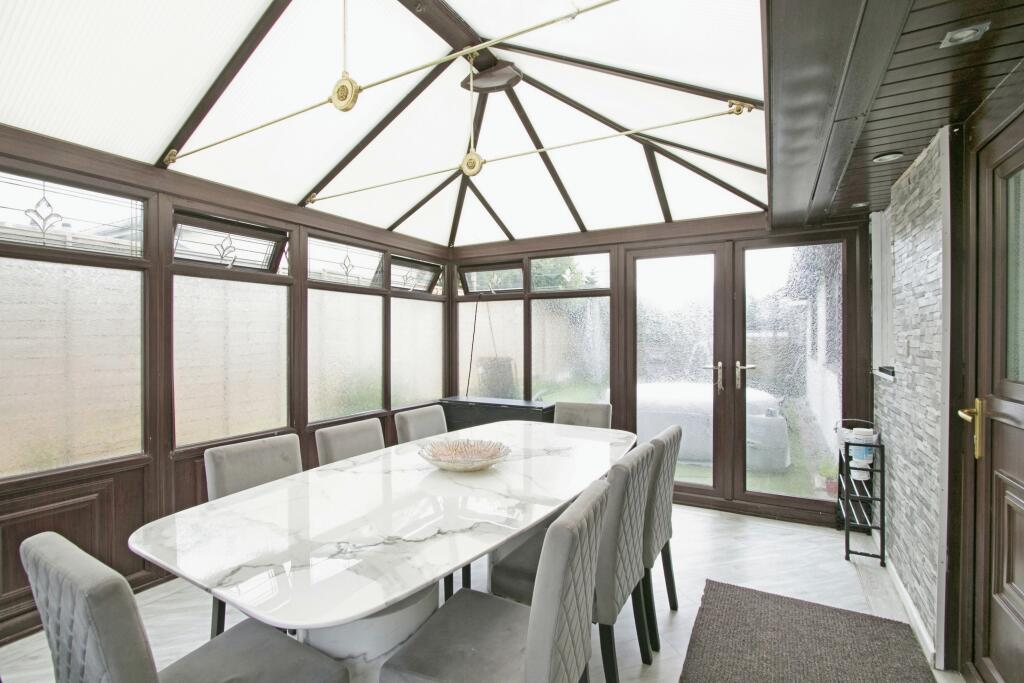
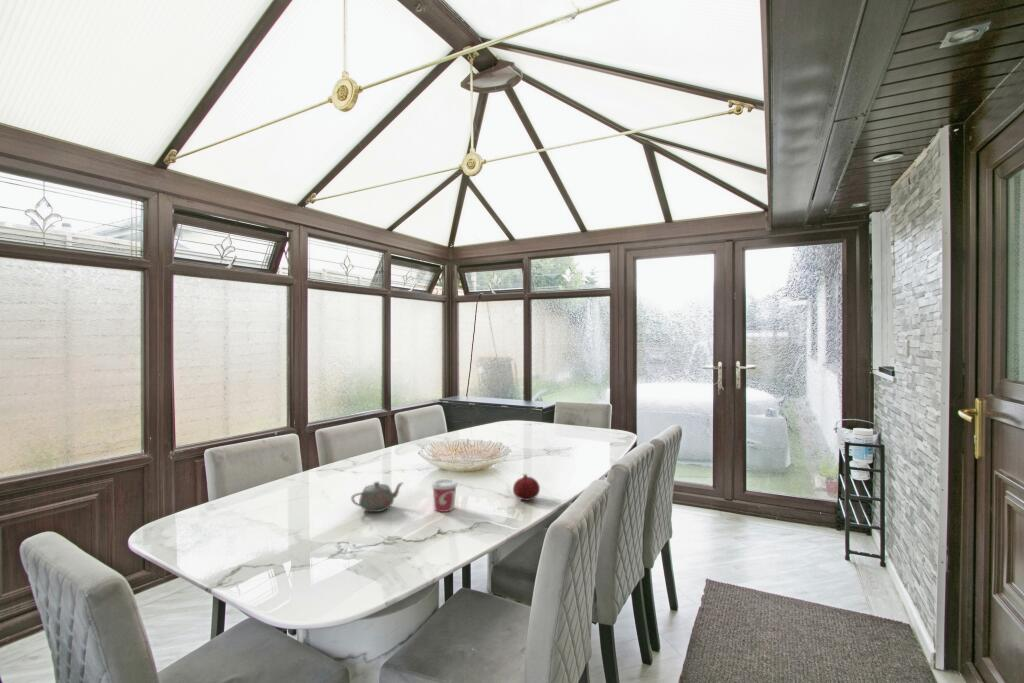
+ fruit (526, 486)
+ teapot (378, 494)
+ cup (444, 495)
